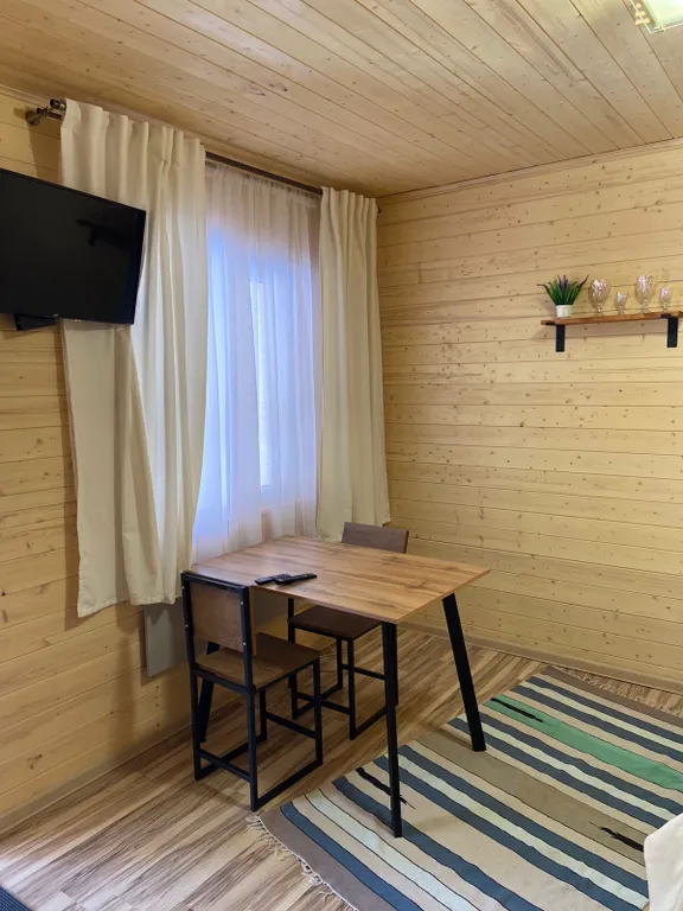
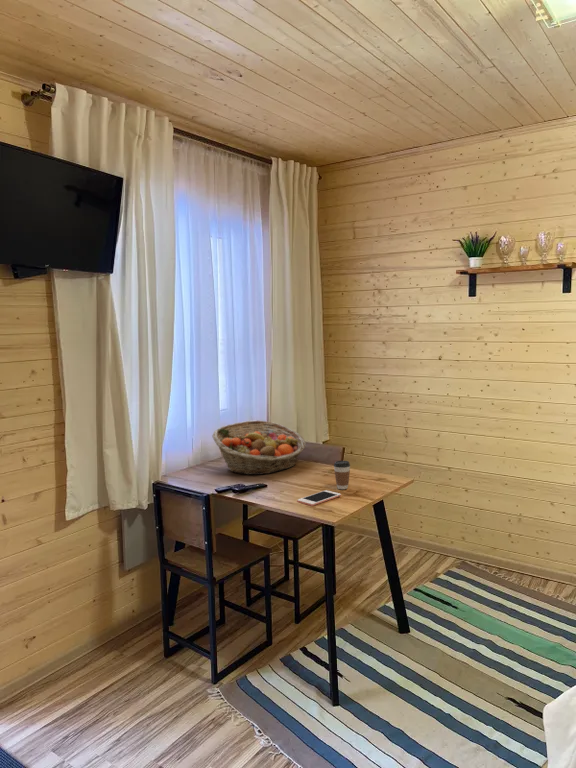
+ coffee cup (342, 474)
+ cell phone (319, 497)
+ fruit basket (259, 446)
